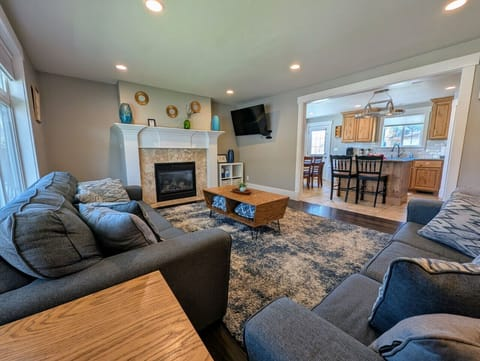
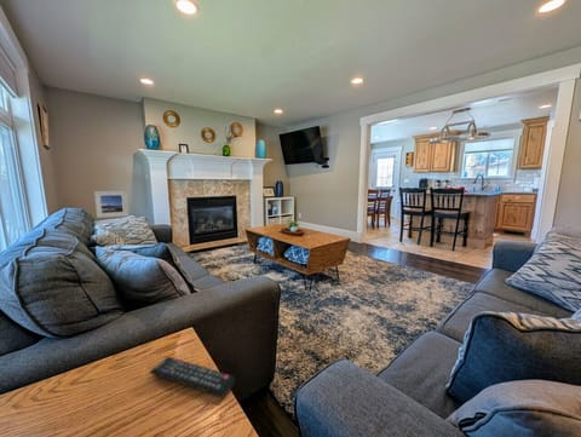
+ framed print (111, 203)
+ remote control (191, 375)
